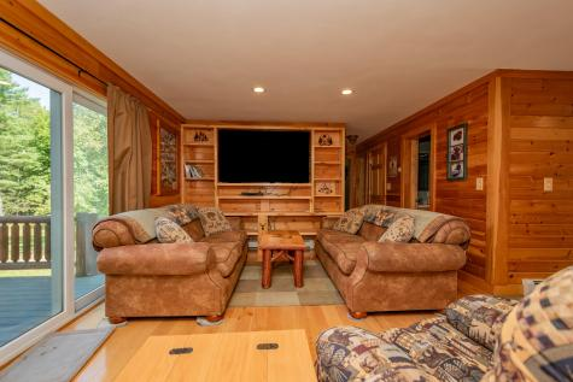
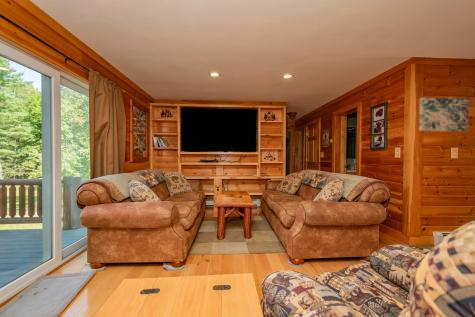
+ wall art (443, 114)
